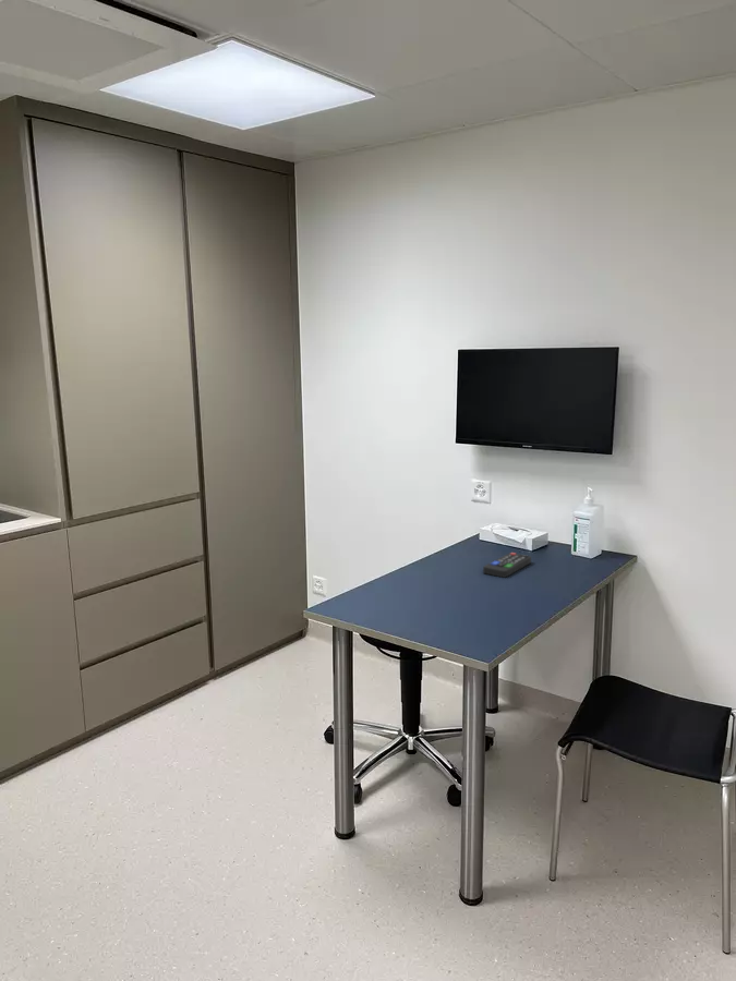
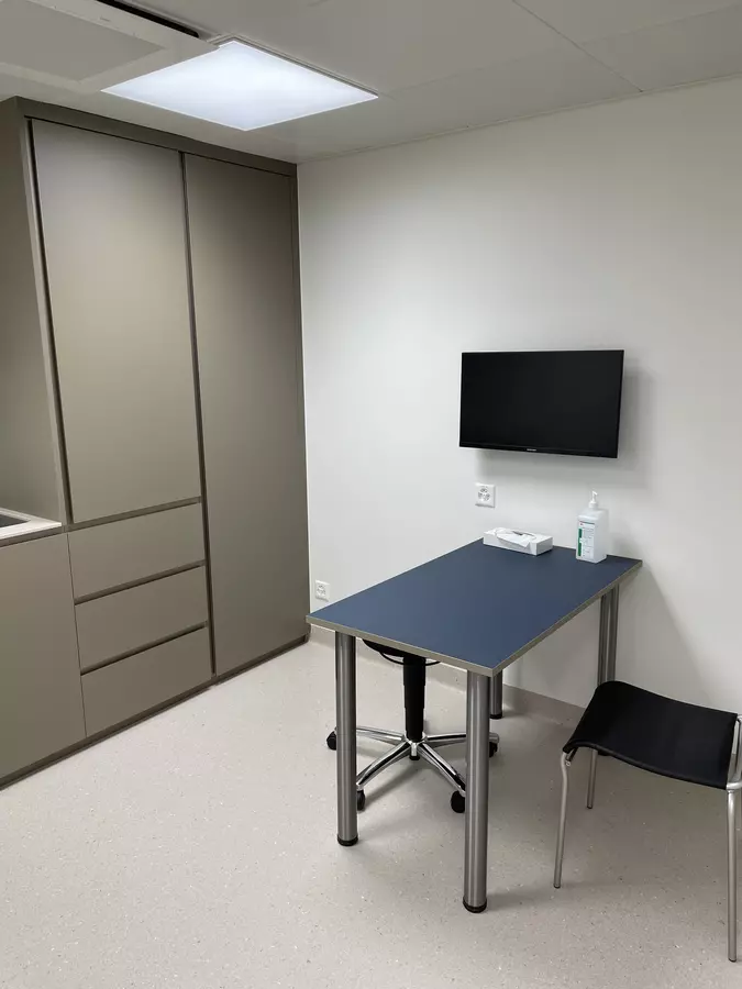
- remote control (507, 564)
